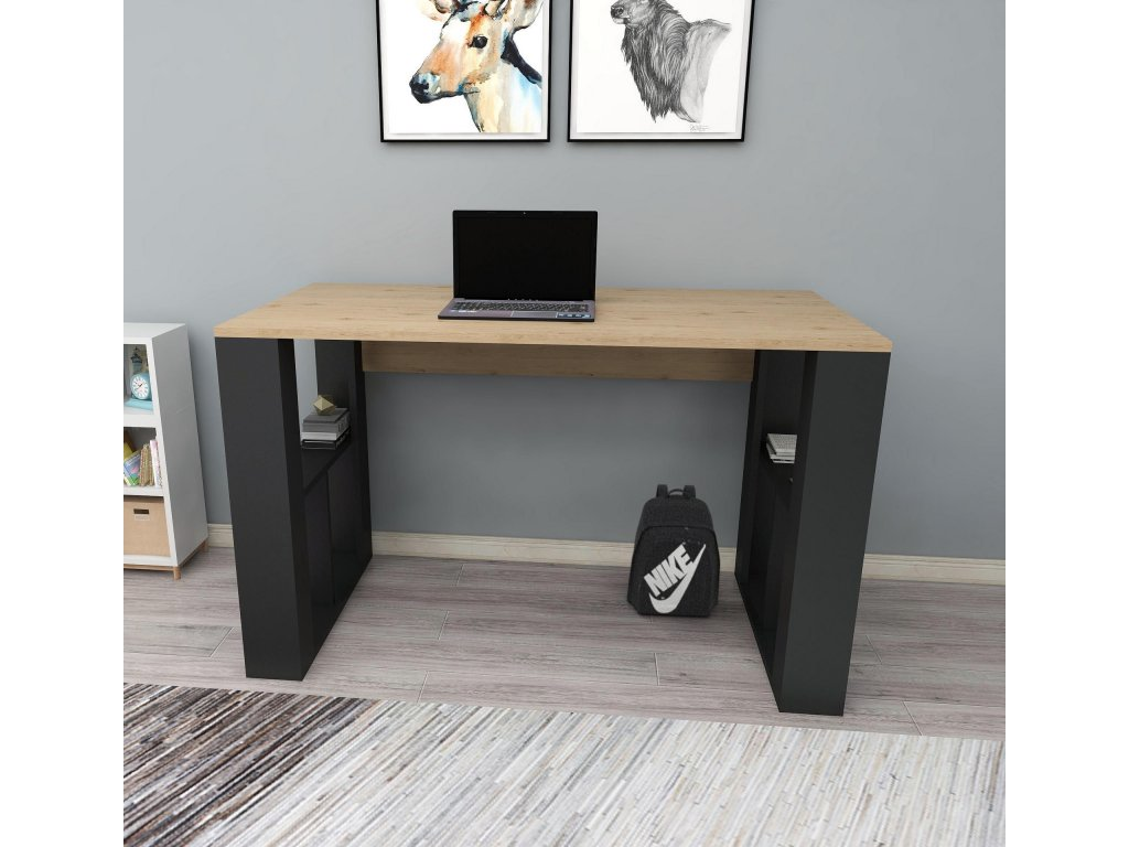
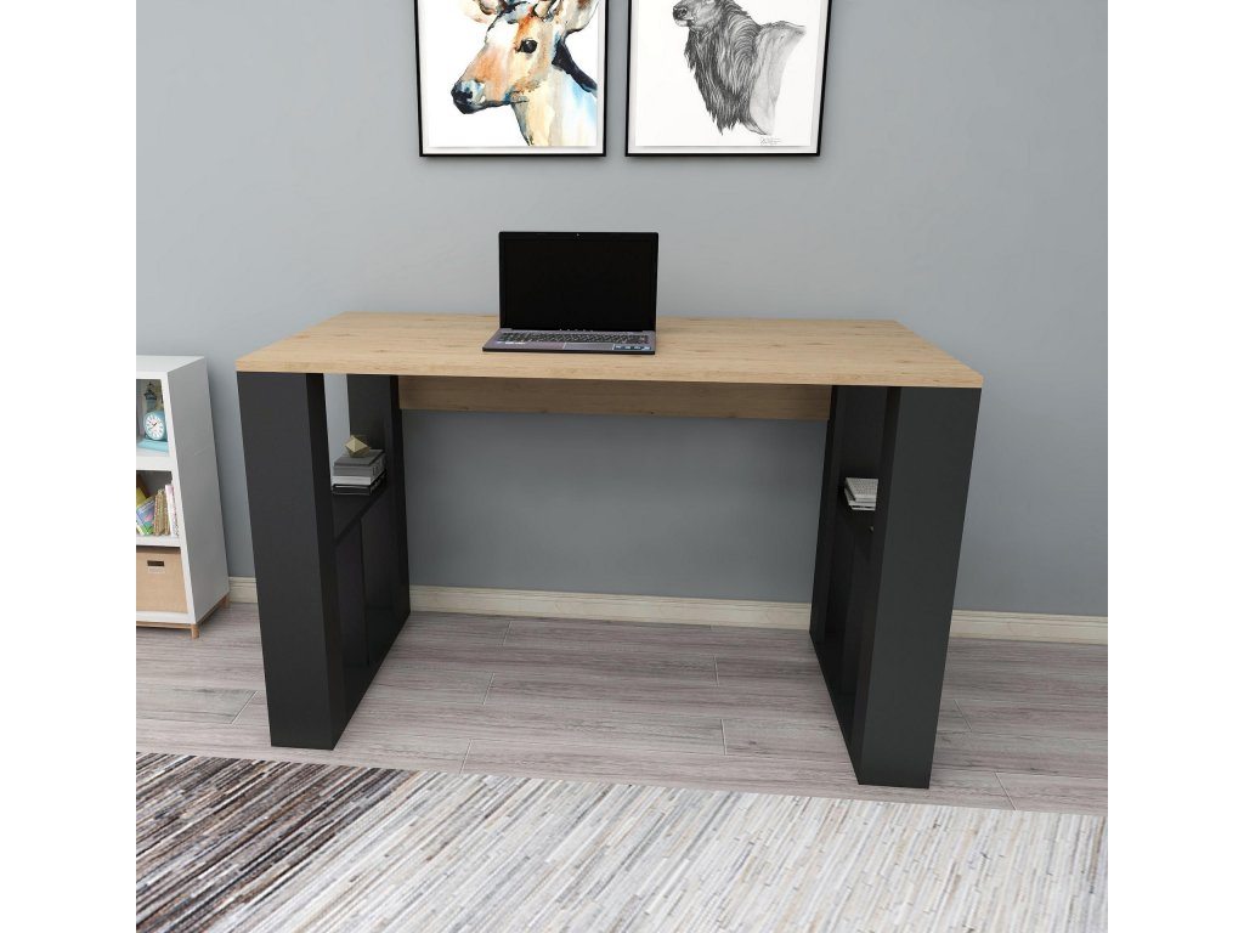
- backpack (673, 542)
